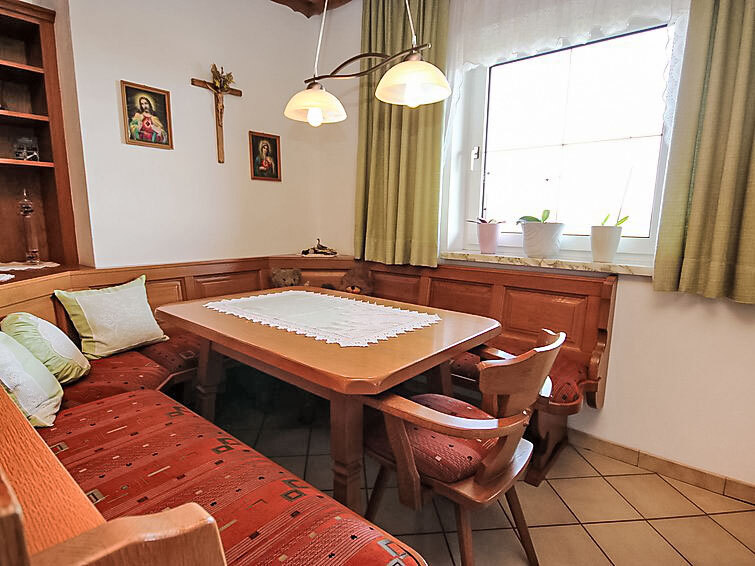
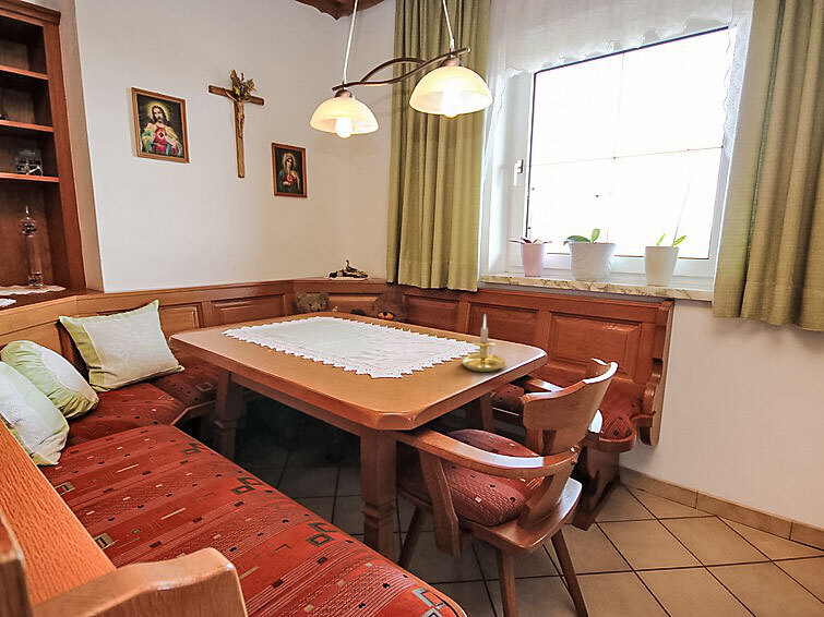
+ candle holder (485, 339)
